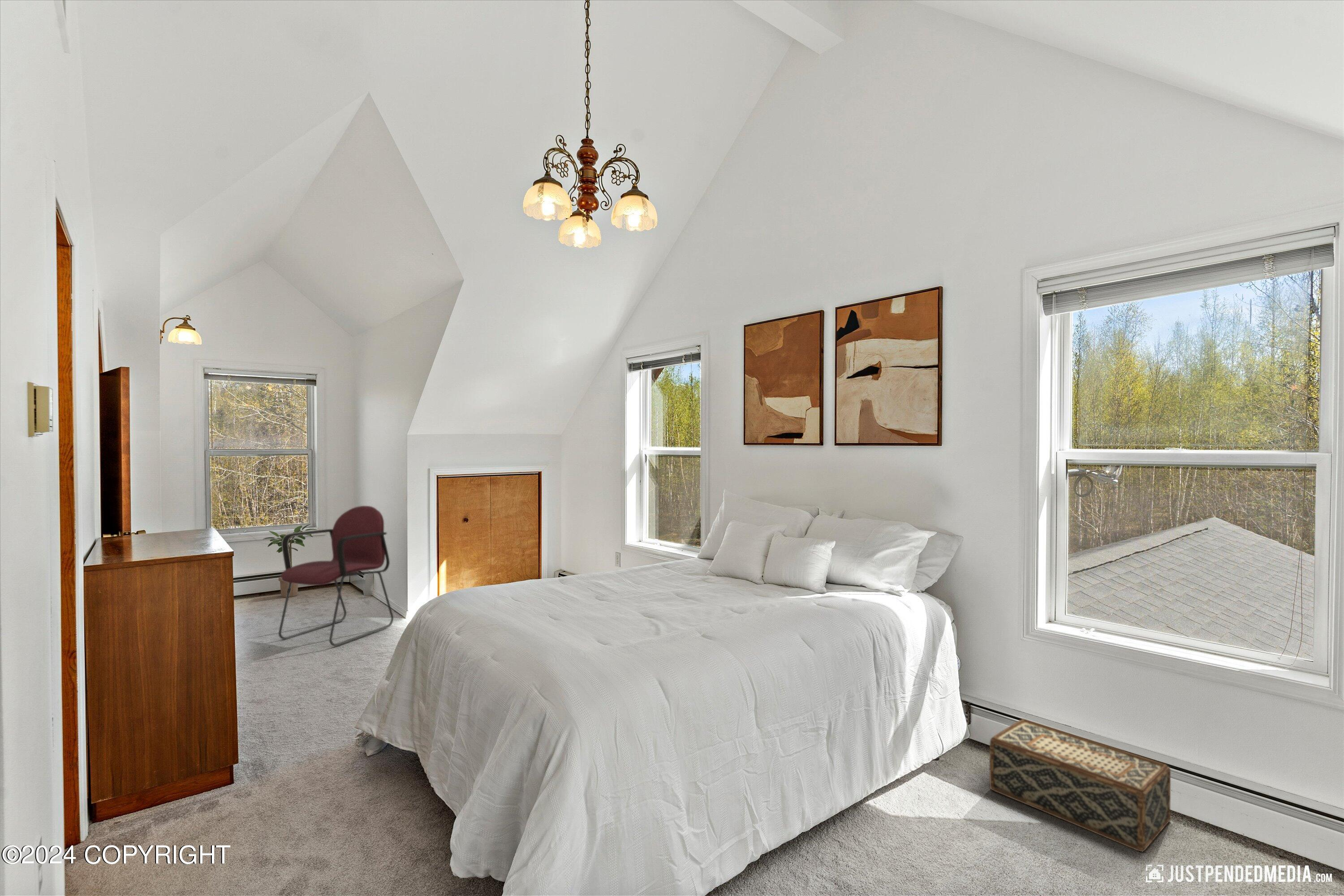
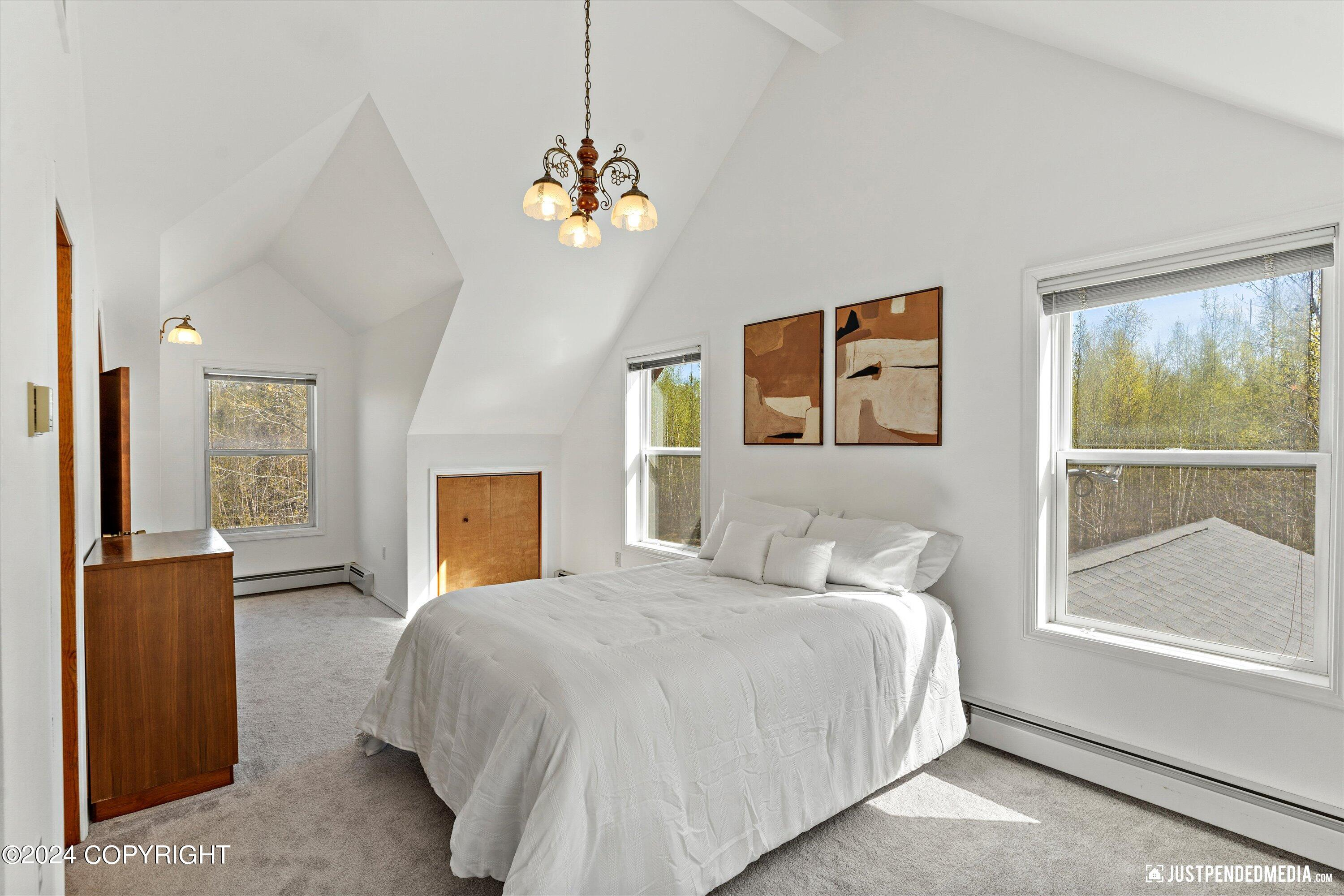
- woven basket (1076, 777)
- potted plant (290, 559)
- armchair (338, 571)
